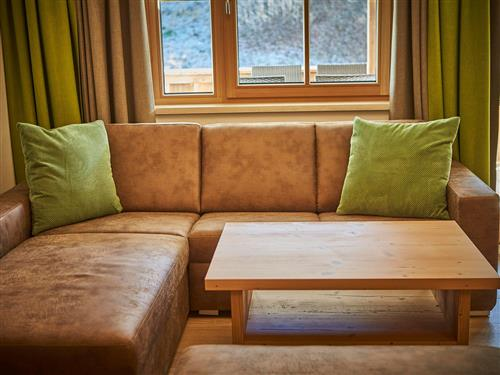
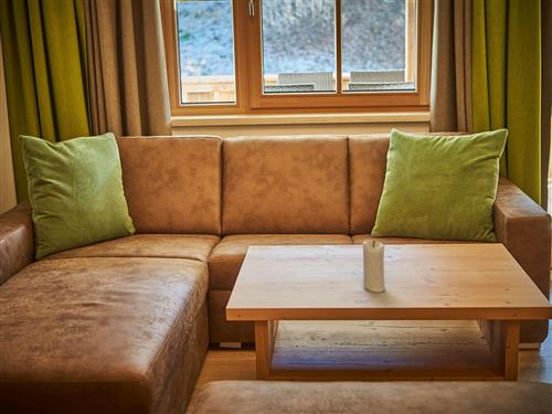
+ candle (374, 264)
